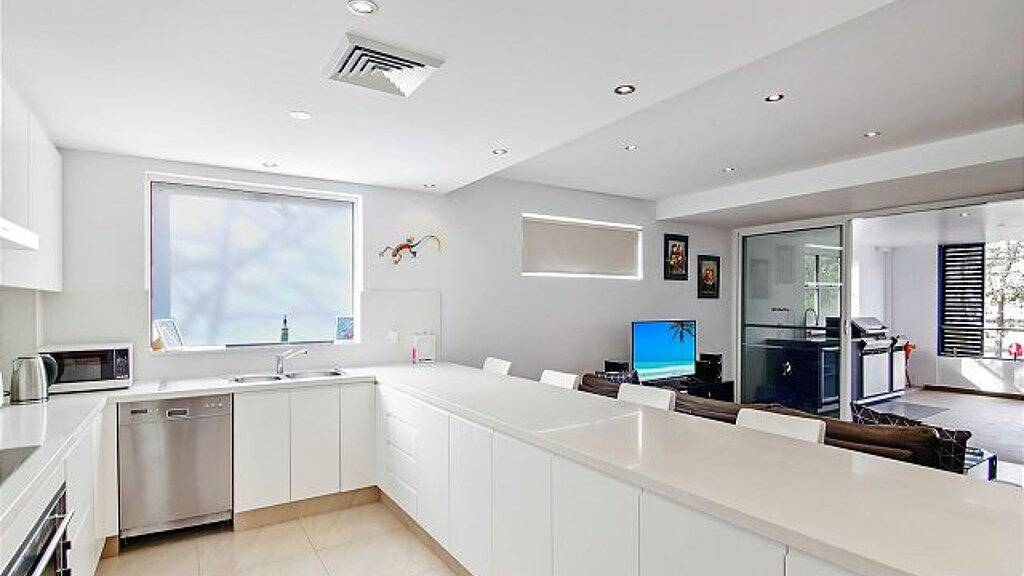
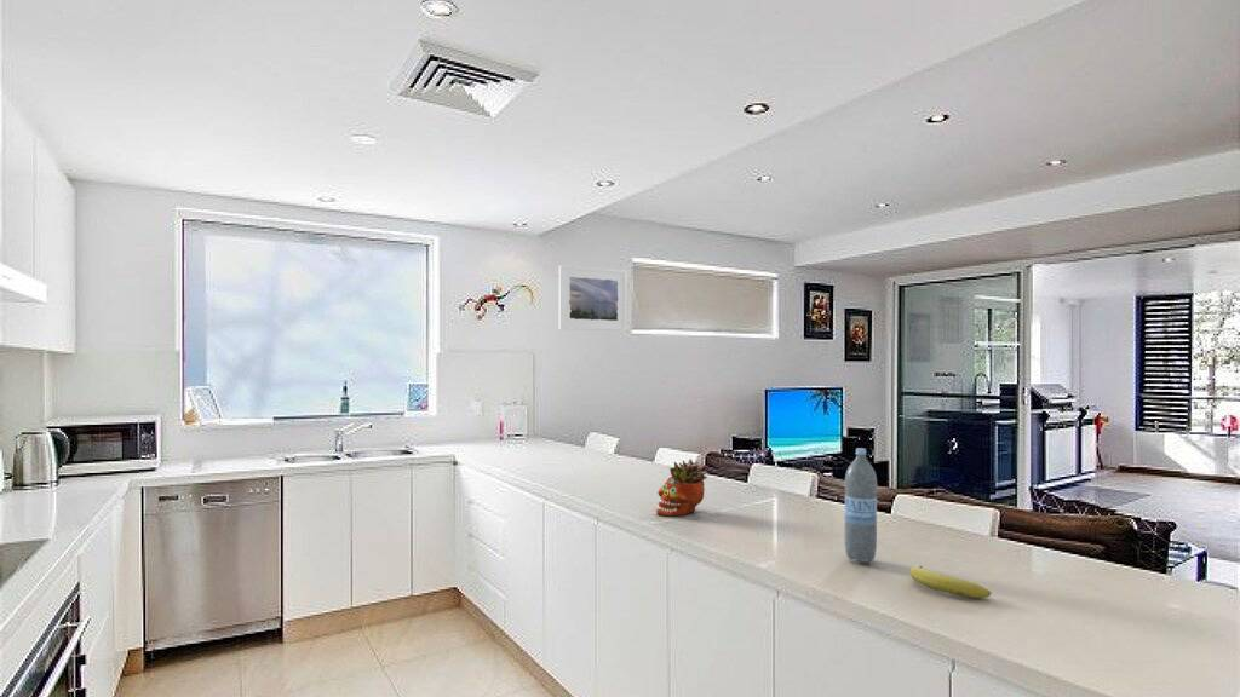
+ succulent planter (681, 485)
+ water bottle (860, 505)
+ fruit (941, 578)
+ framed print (593, 299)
